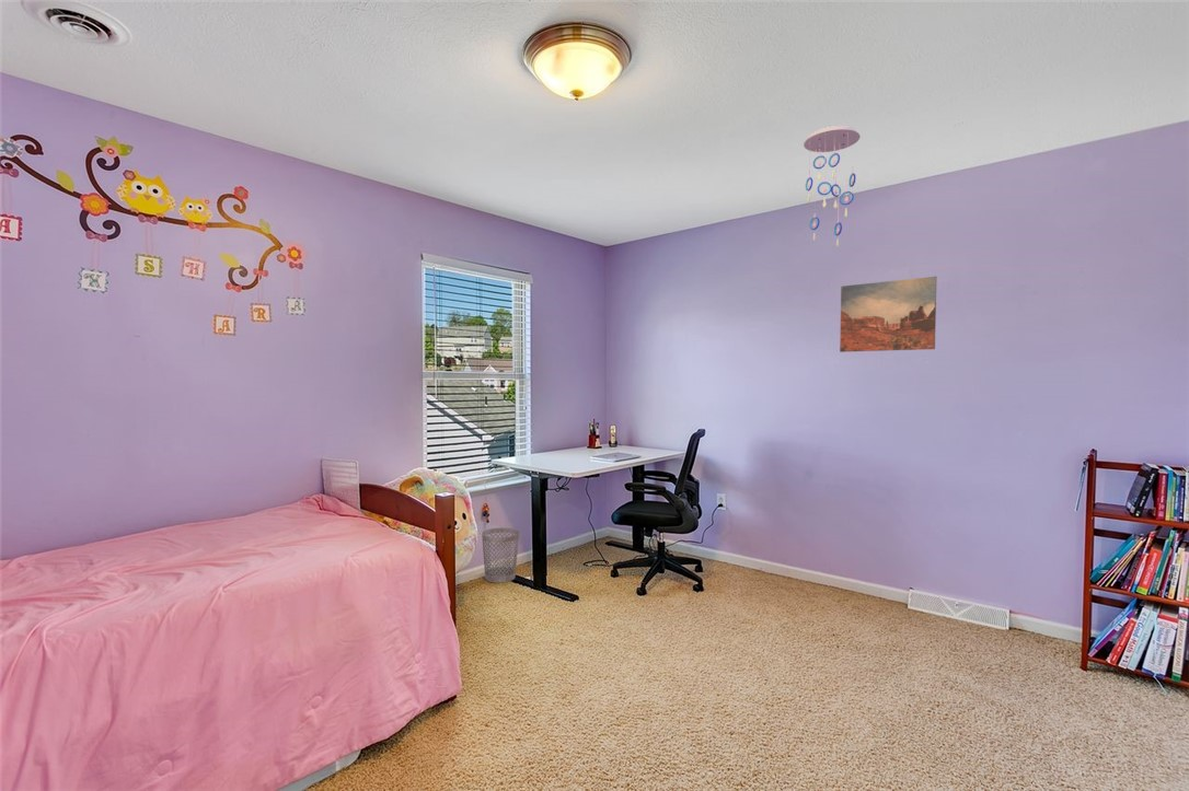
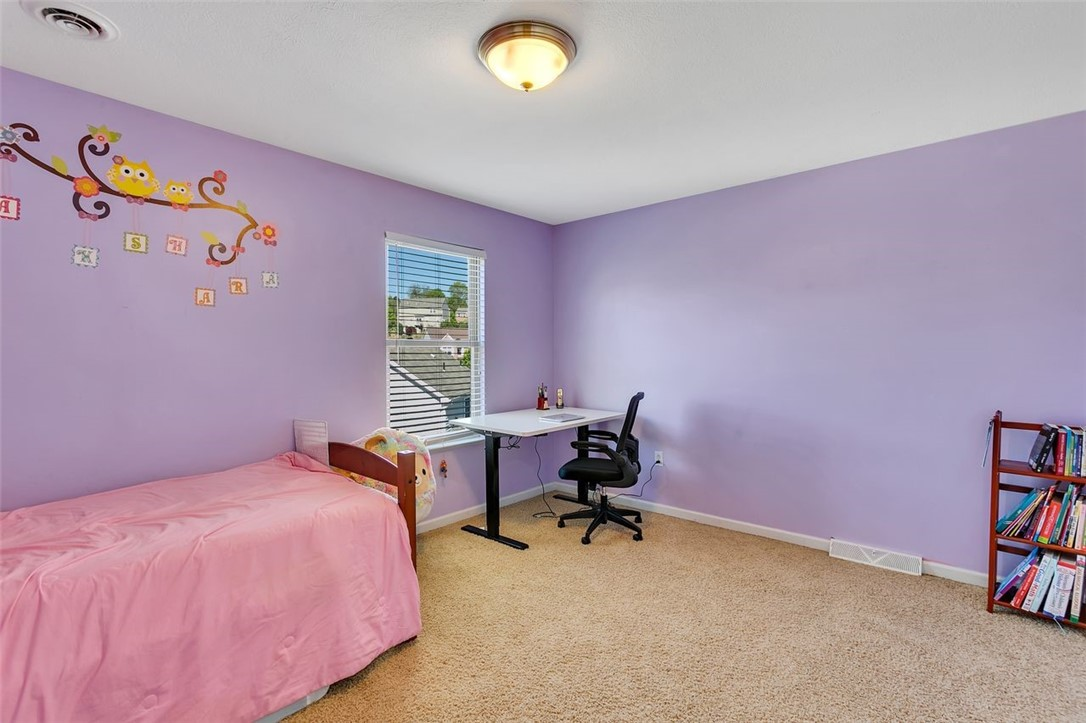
- wall art (886, 316)
- ceiling mobile (830, 190)
- wastebasket (500, 555)
